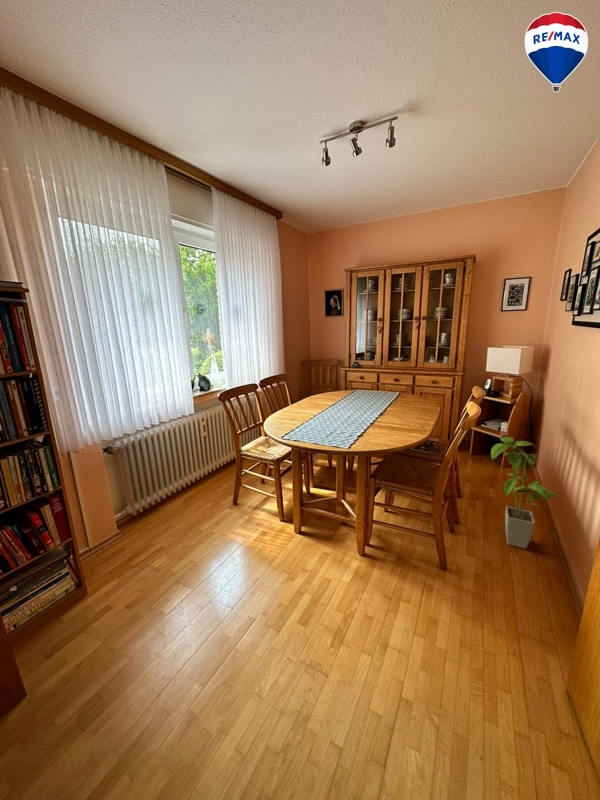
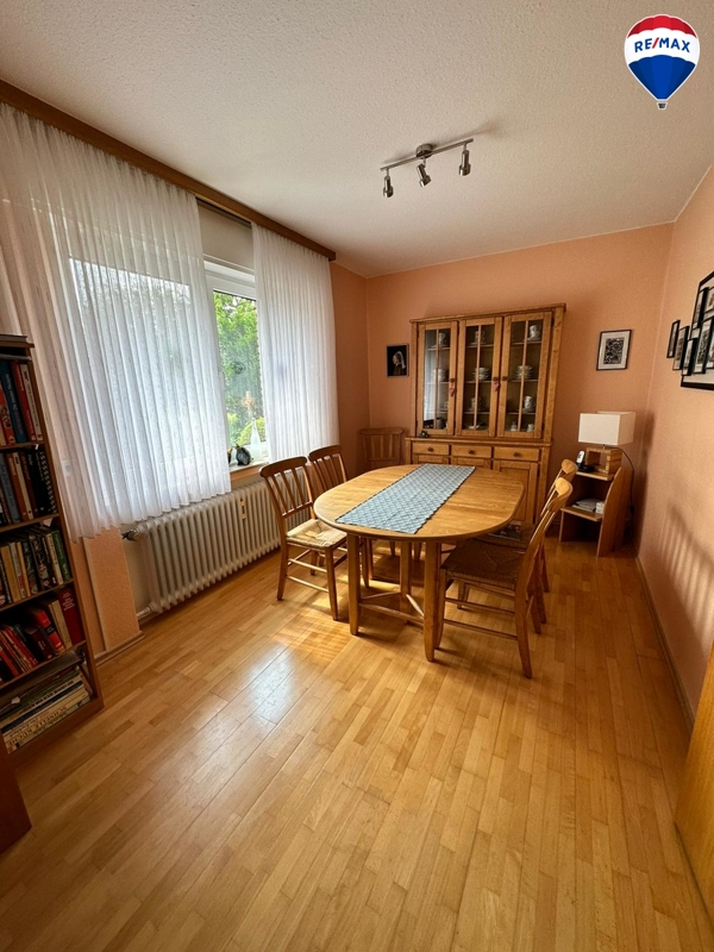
- house plant (516, 497)
